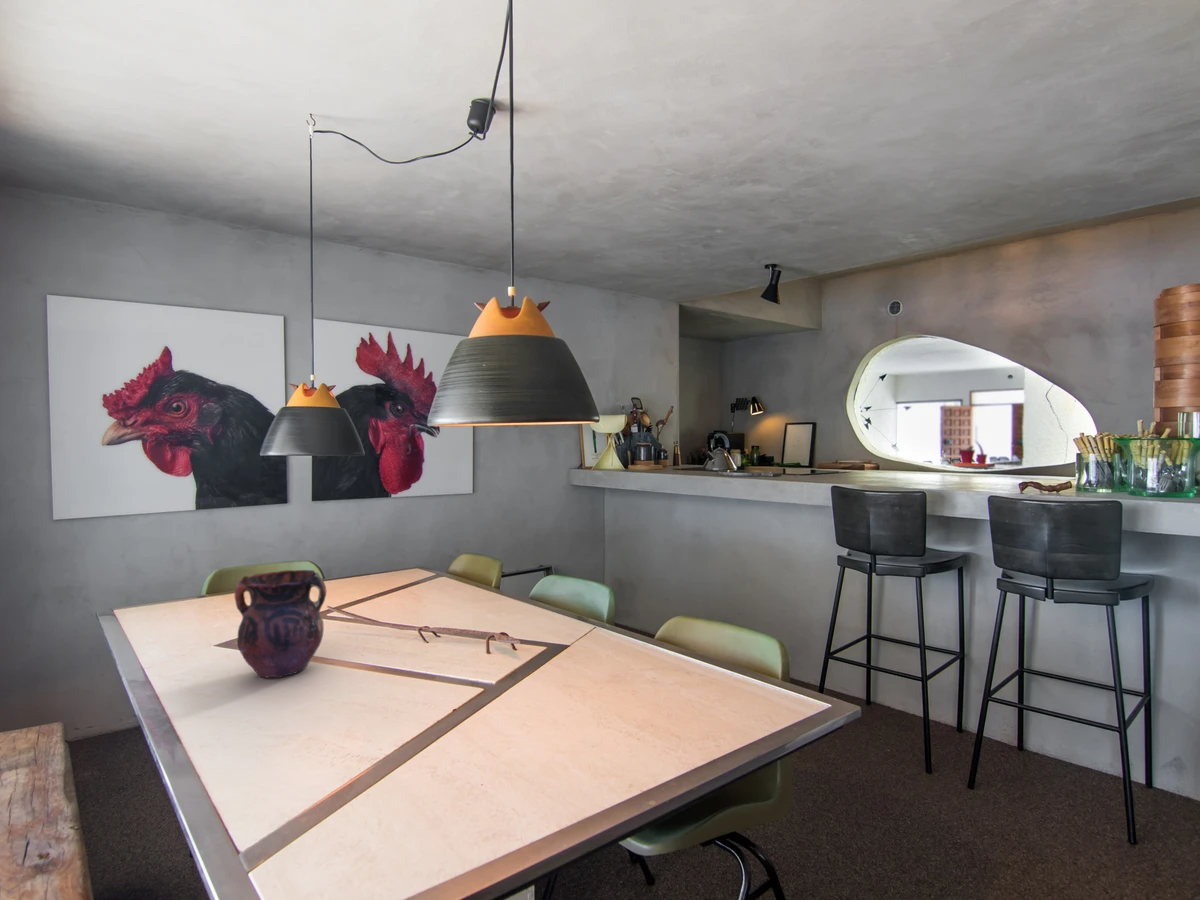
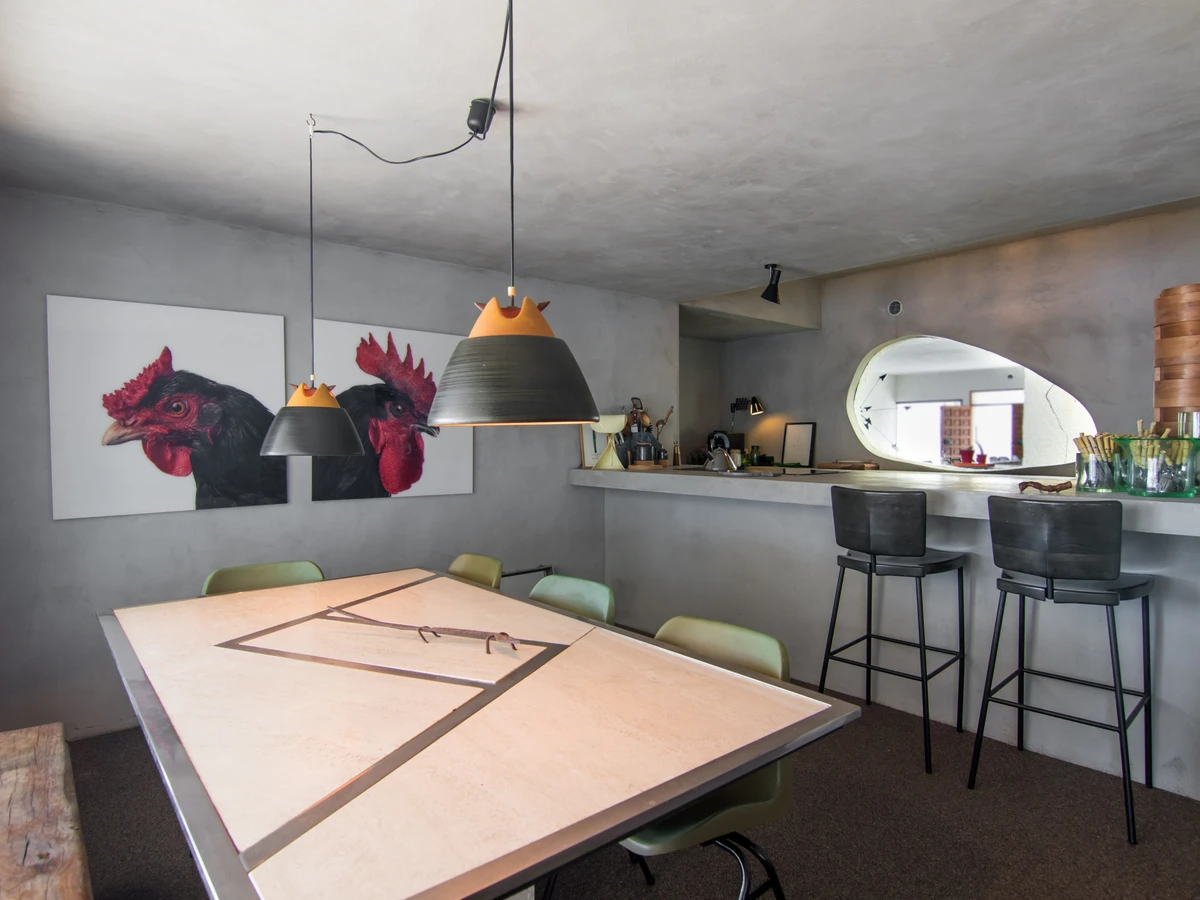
- vase (281, 623)
